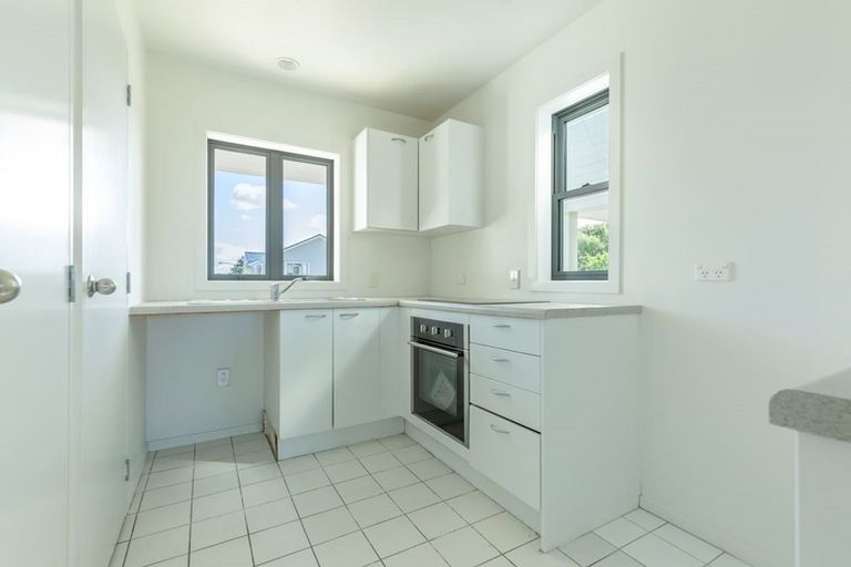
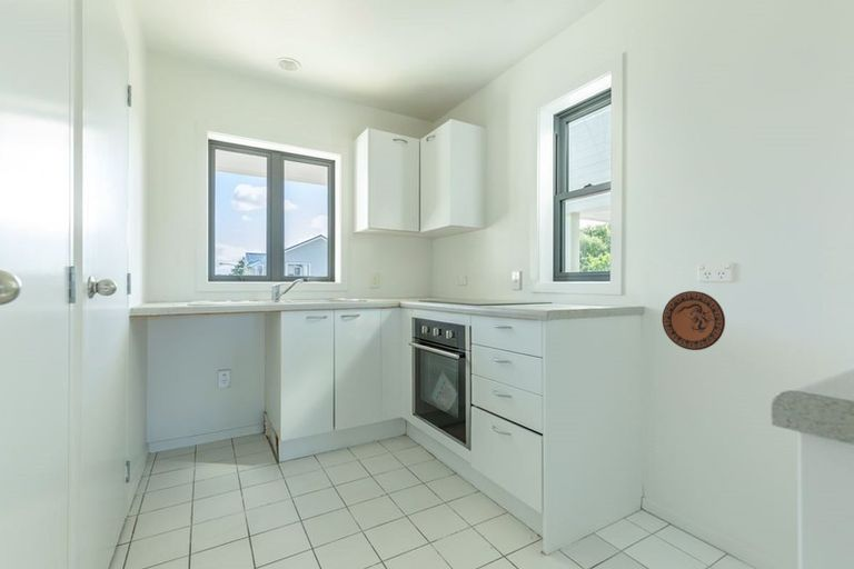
+ decorative plate (692, 320)
